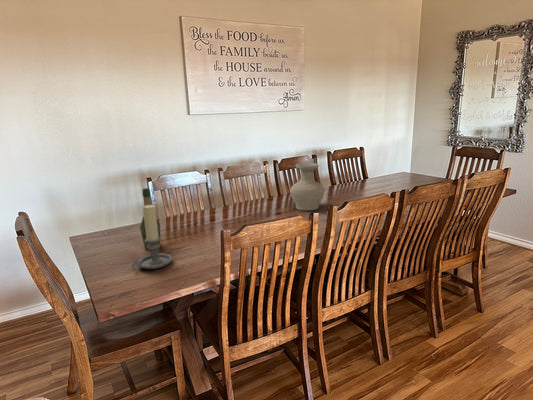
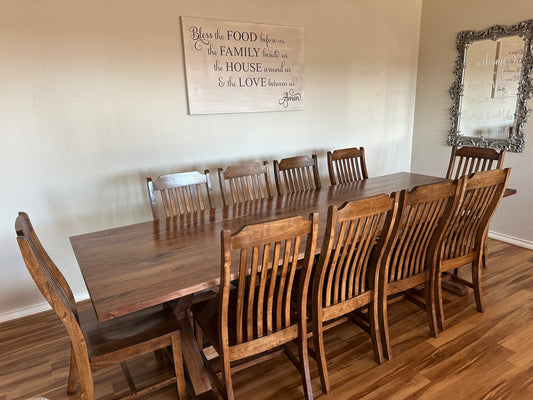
- candle holder (149, 236)
- wine bottle (144, 220)
- vase (307, 186)
